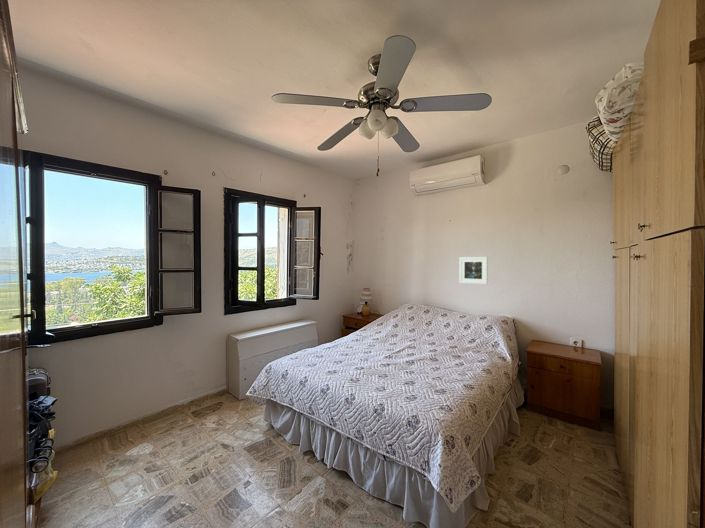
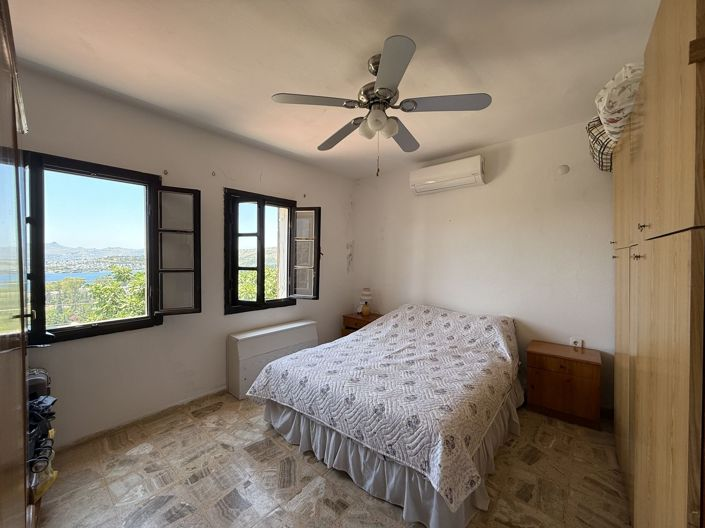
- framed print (473, 270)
